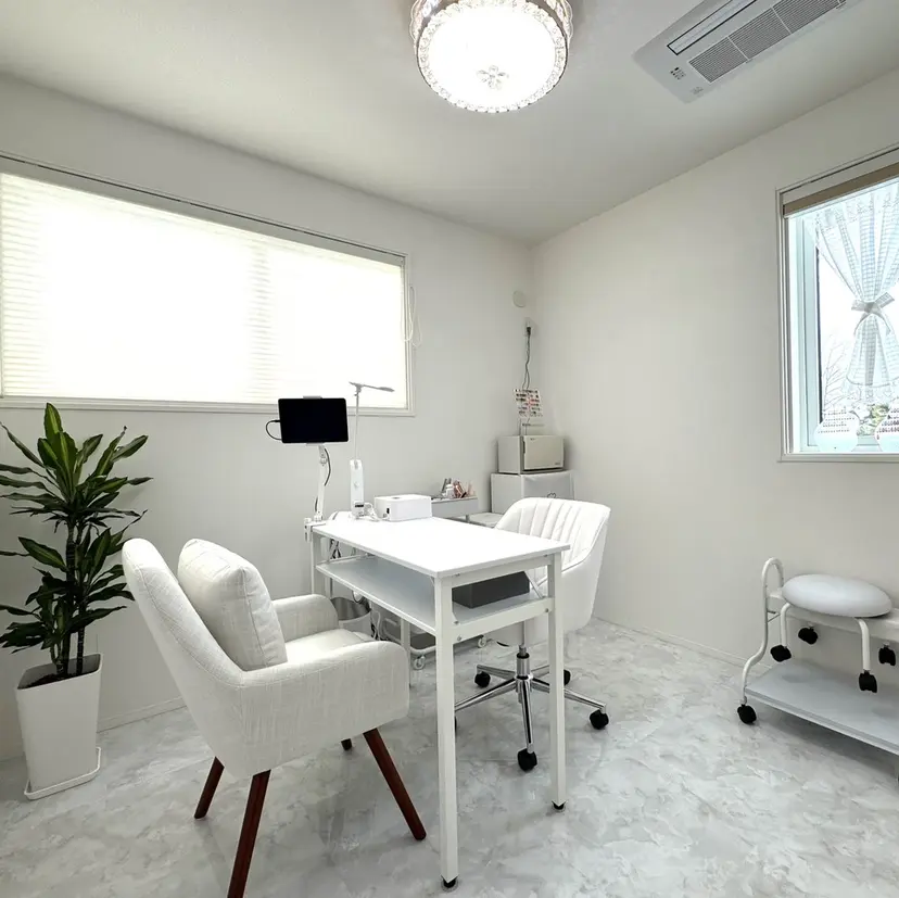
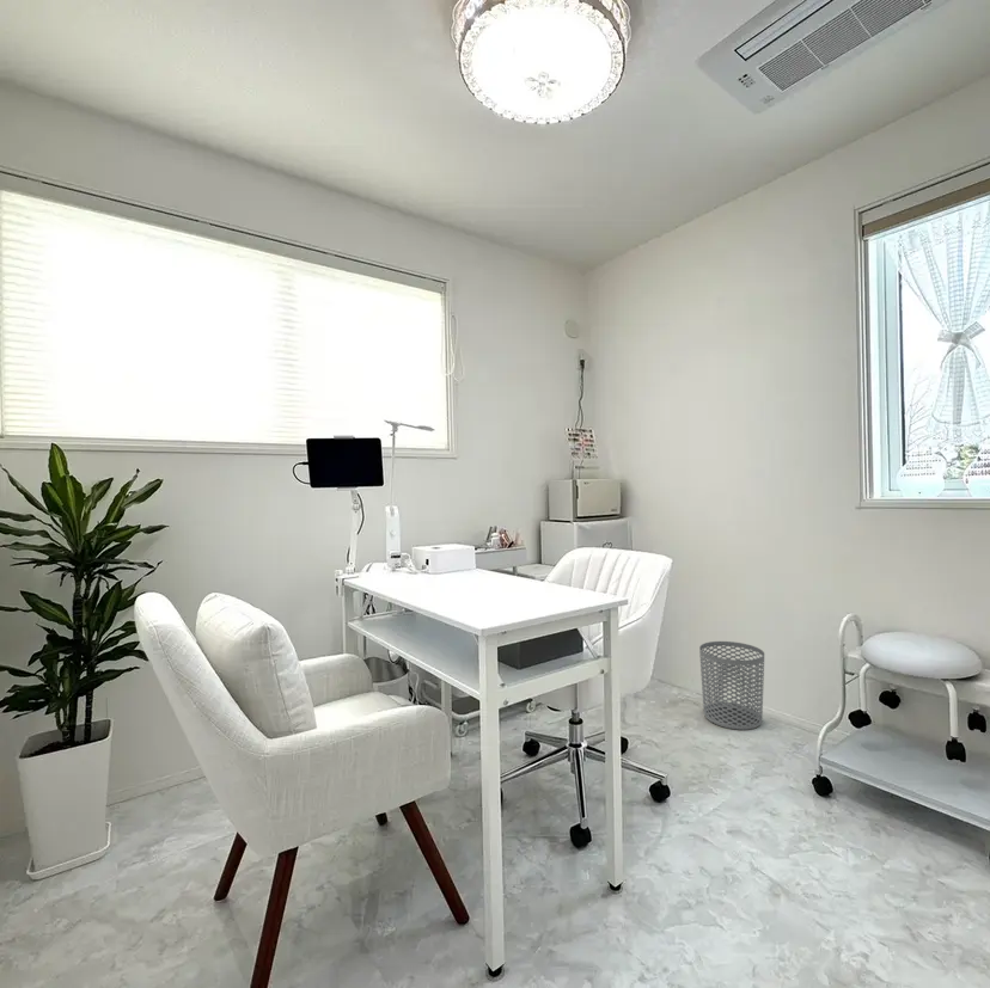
+ waste bin (732, 683)
